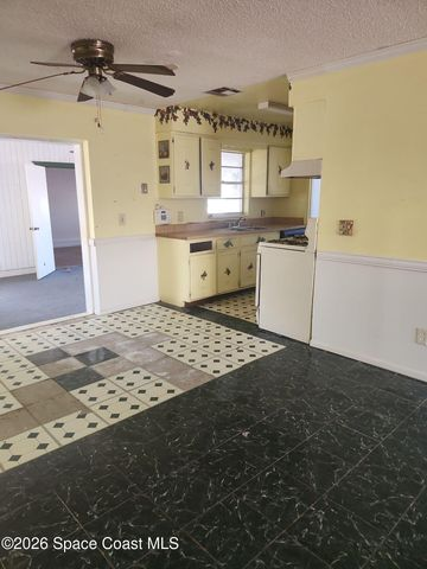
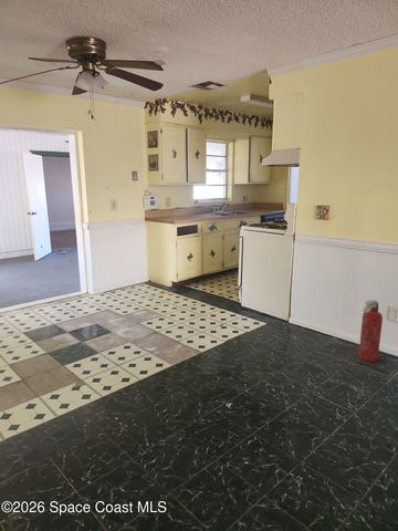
+ fire extinguisher (369, 330)
